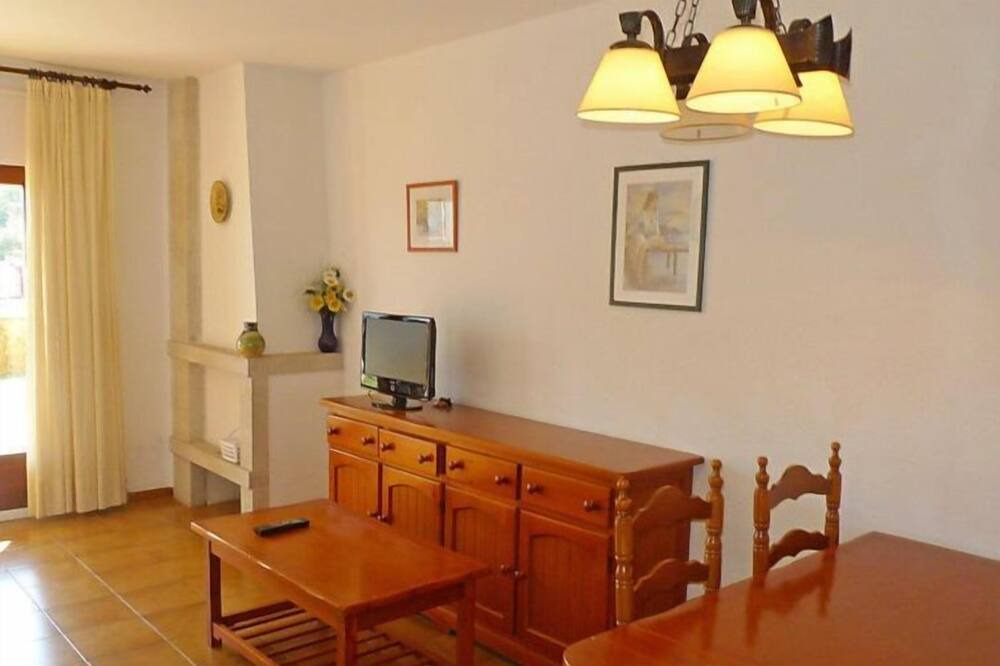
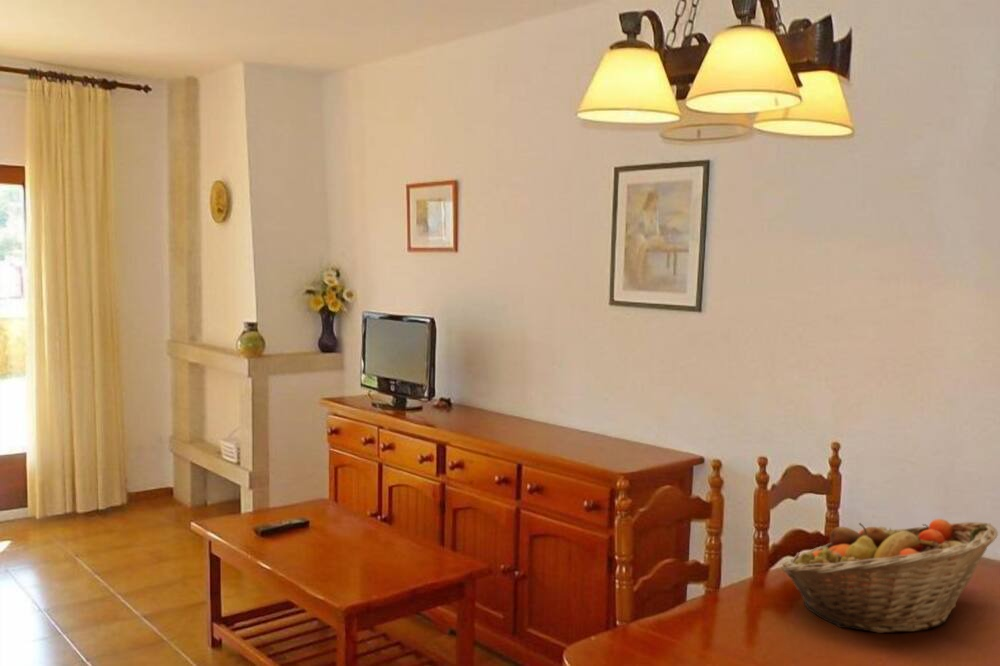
+ fruit basket (888, 564)
